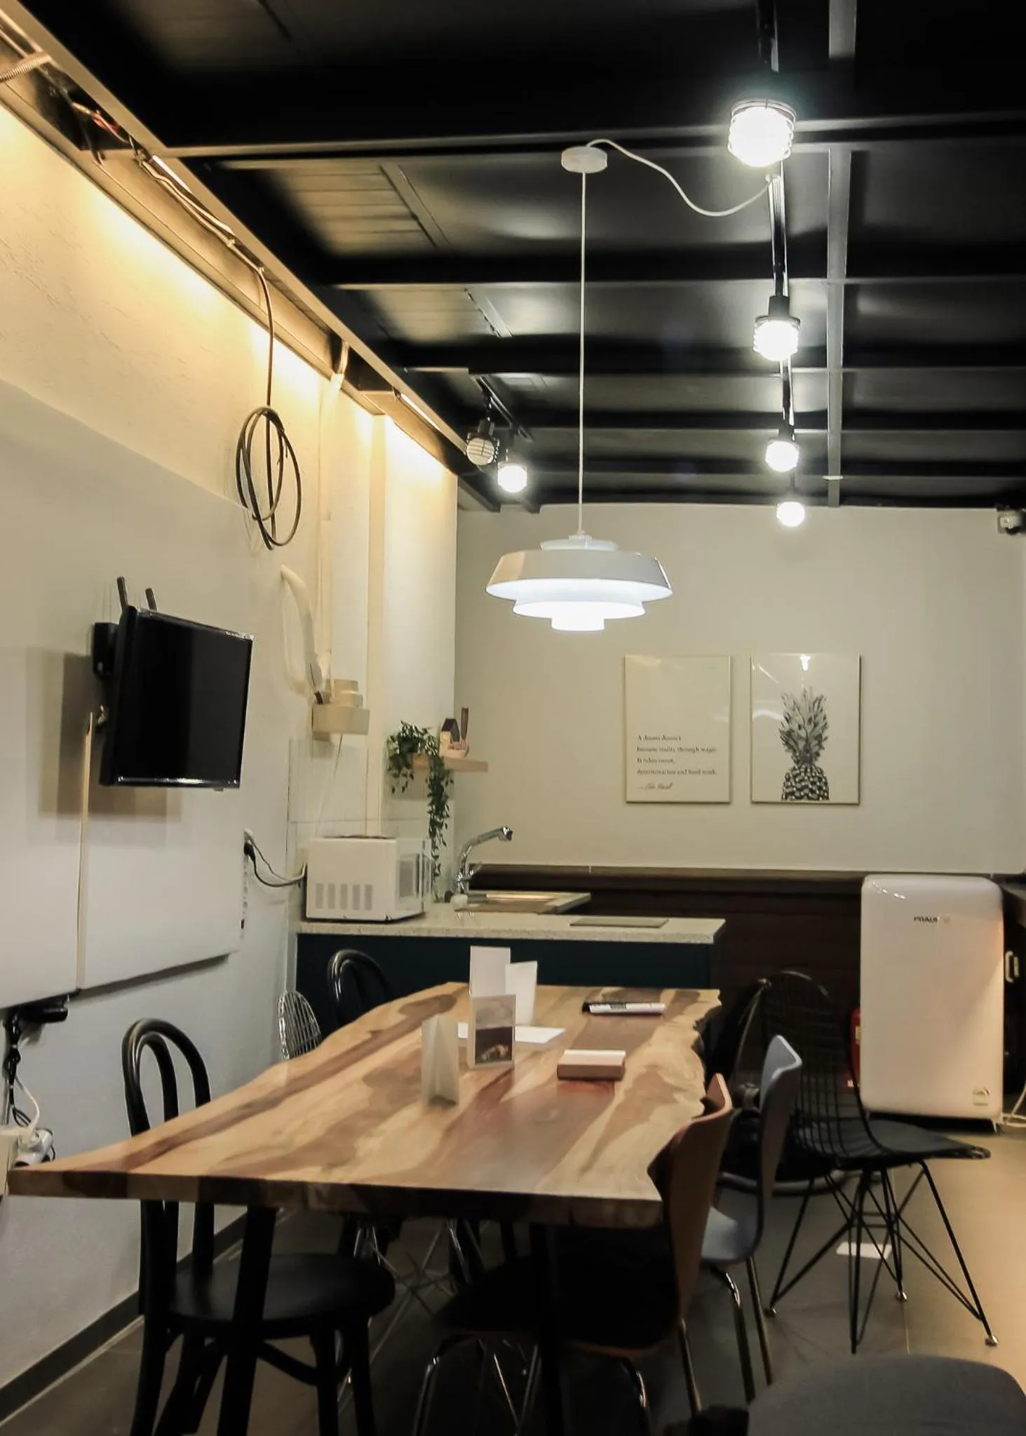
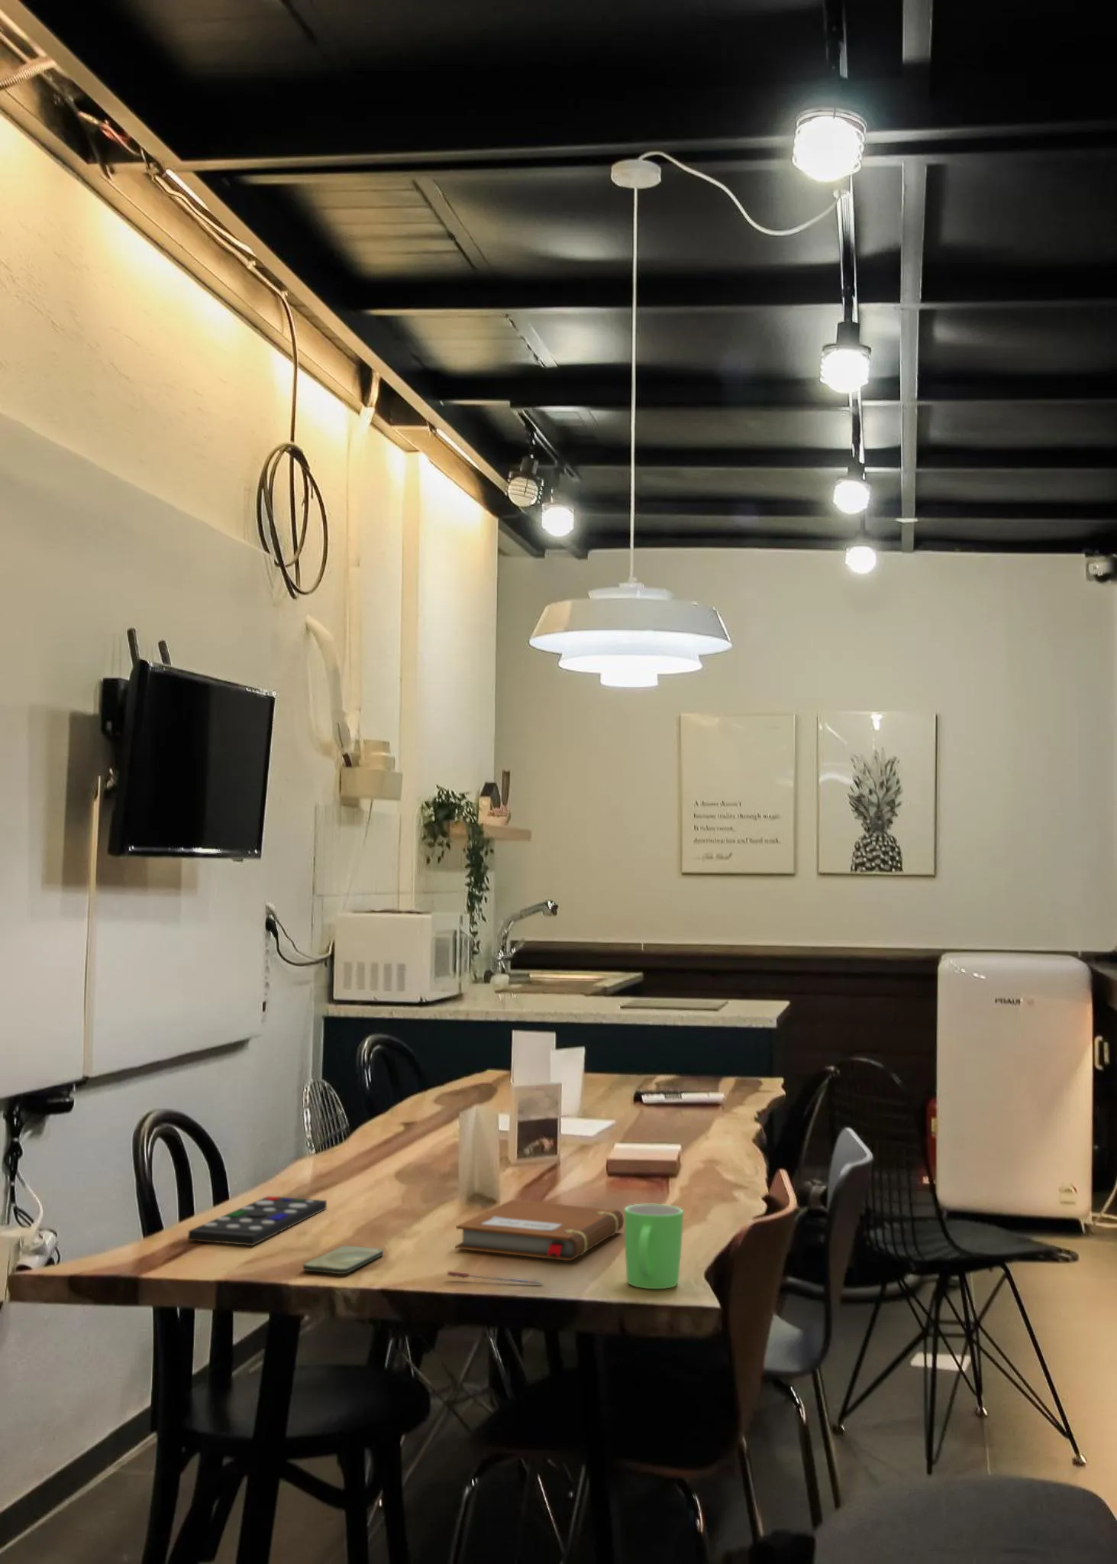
+ smartphone (343, 1259)
+ pen (494, 1277)
+ notebook (540, 1229)
+ remote control (260, 1217)
+ mug (650, 1248)
